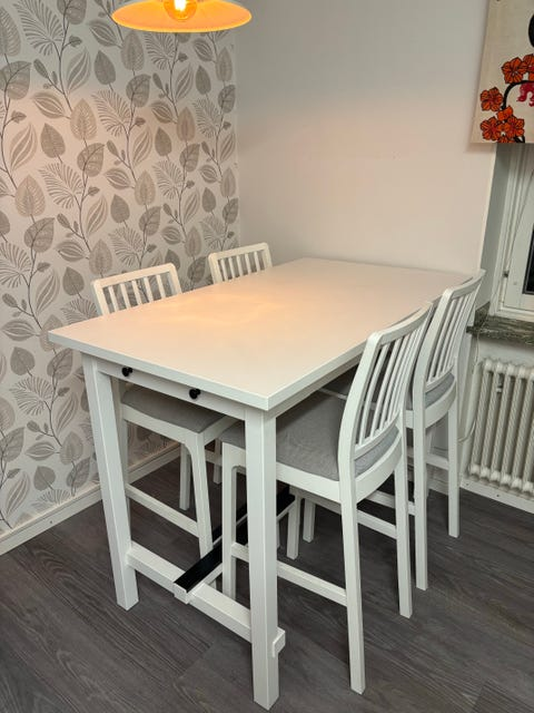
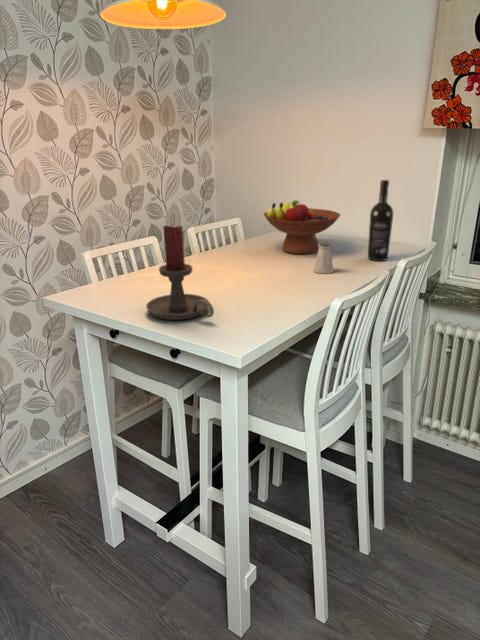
+ candle holder (181, 270)
+ fruit bowl (301, 225)
+ saltshaker (324, 257)
+ wine bottle (381, 220)
